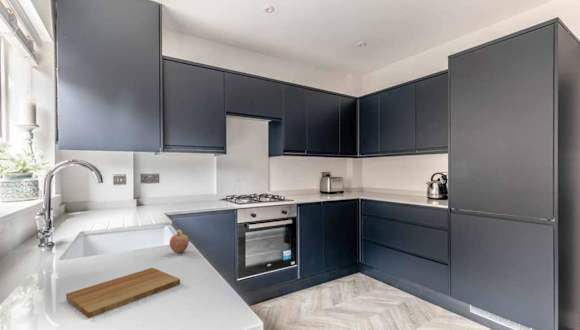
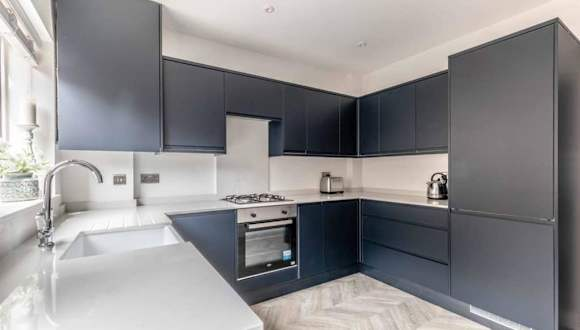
- fruit (179, 241)
- cutting board (126, 288)
